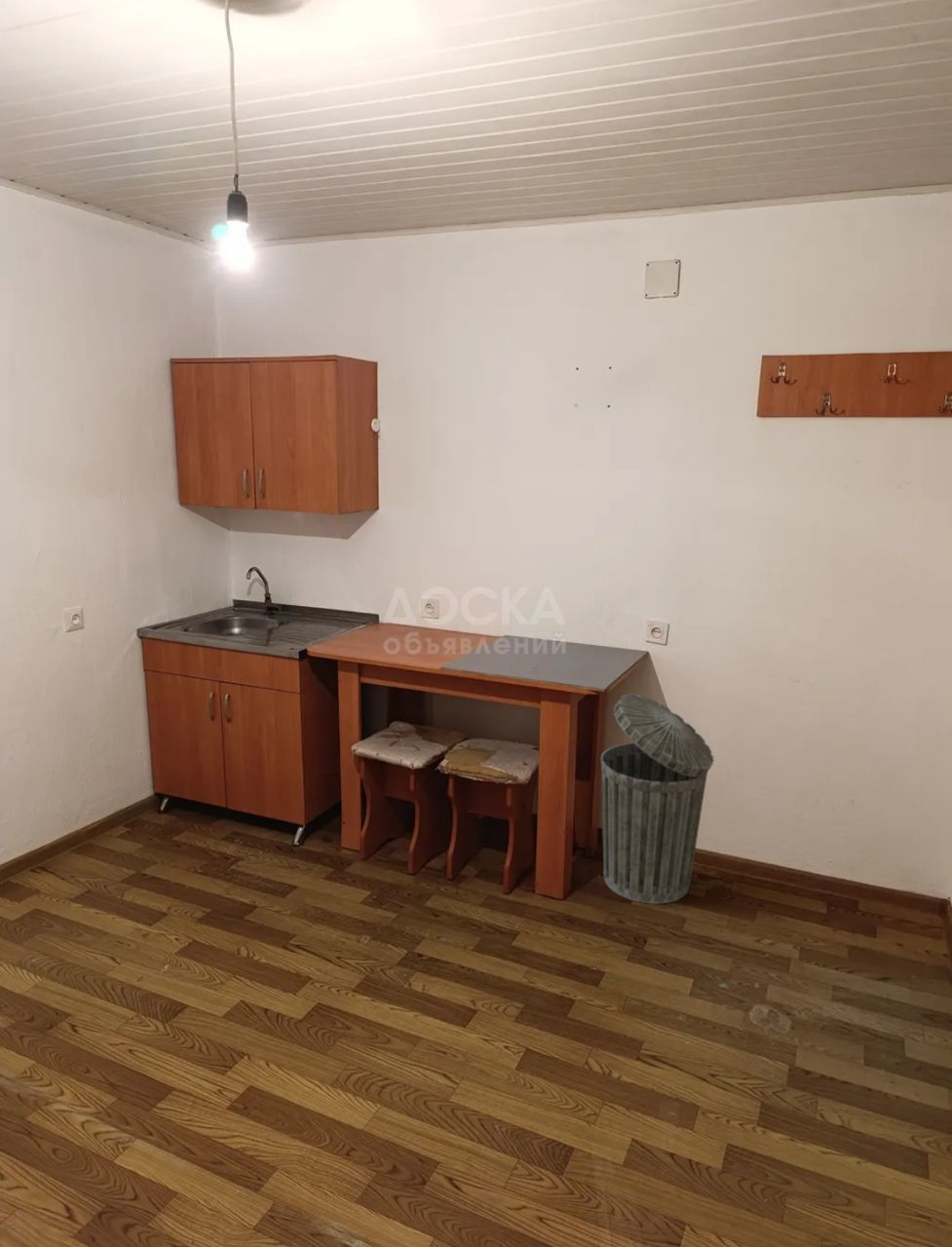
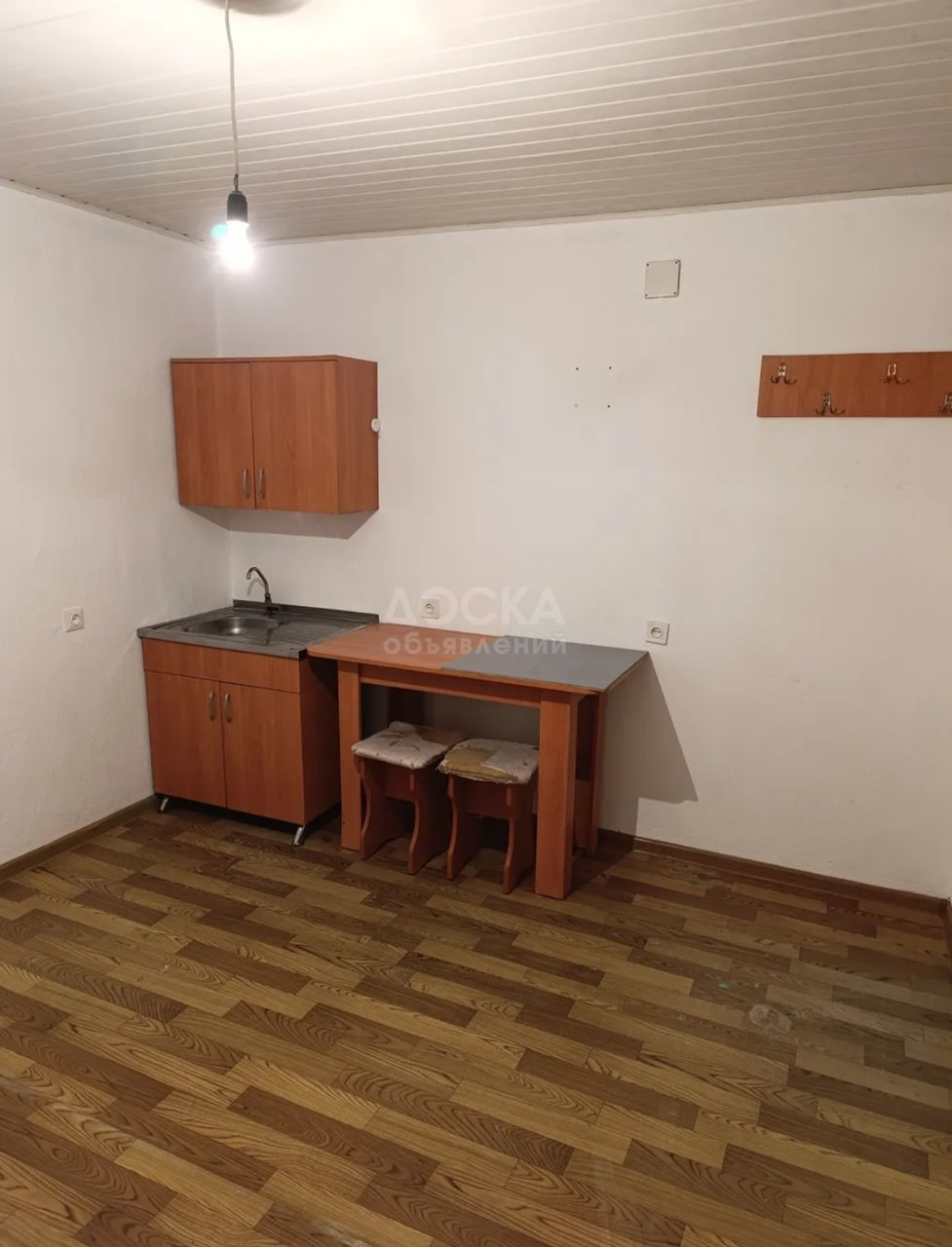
- trash can (654, 793)
